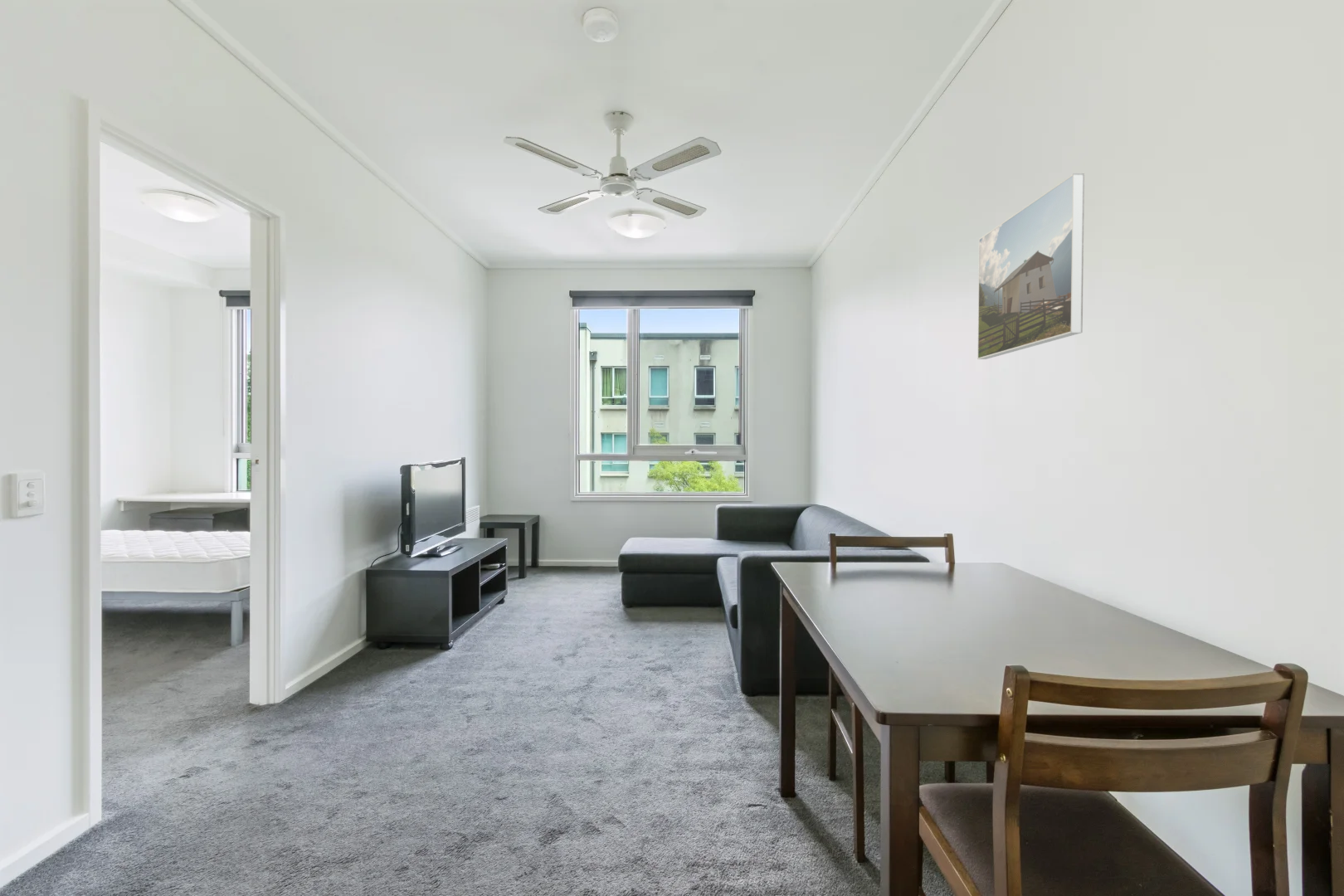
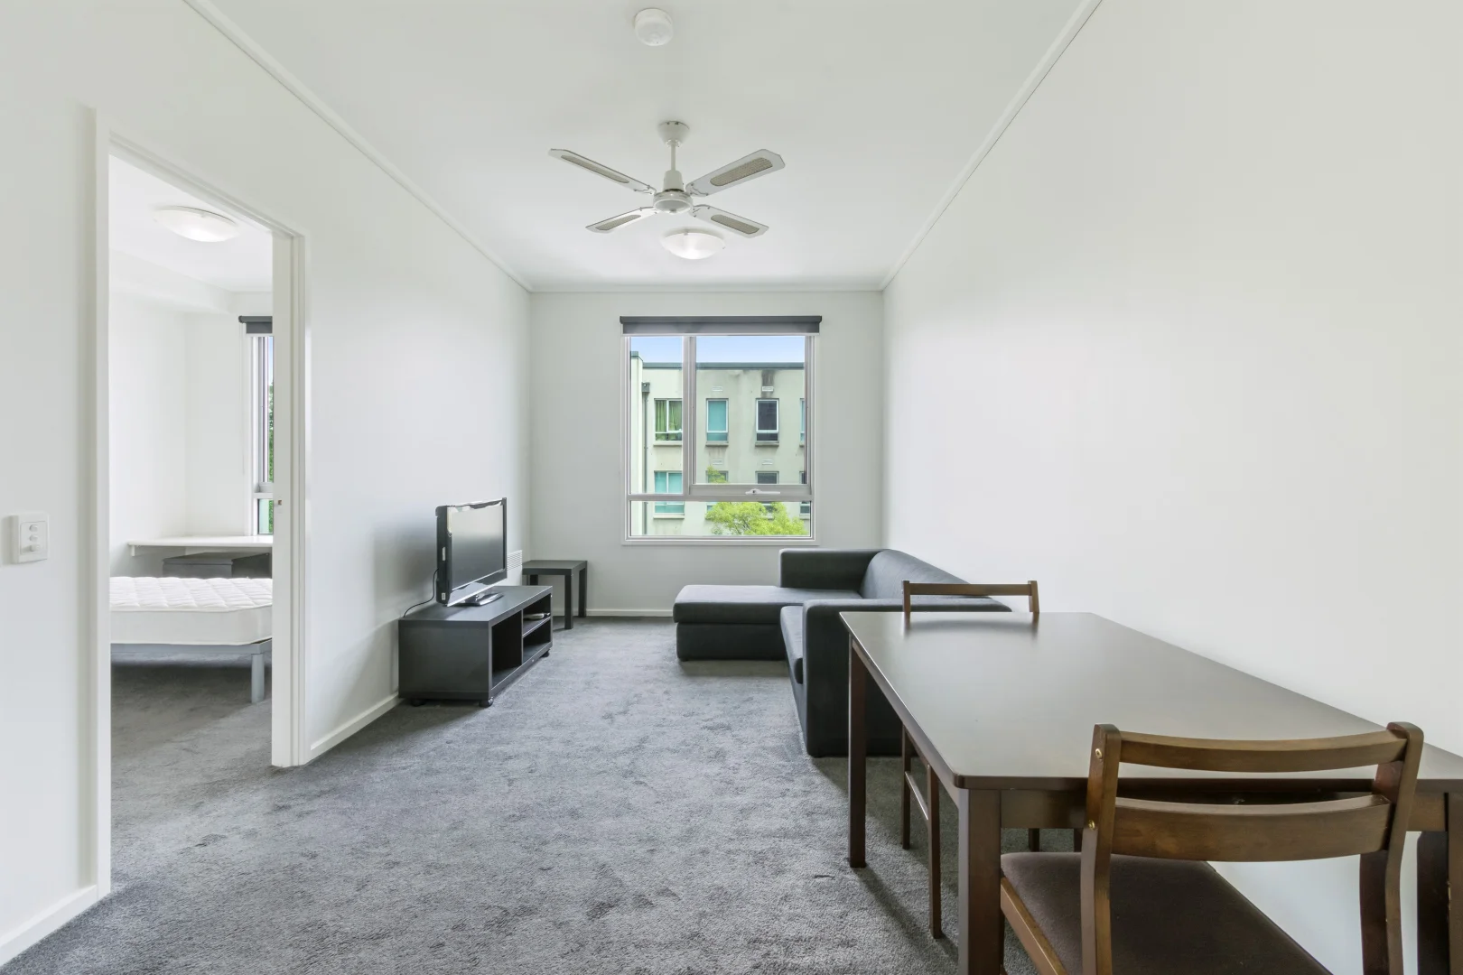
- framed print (1023, 279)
